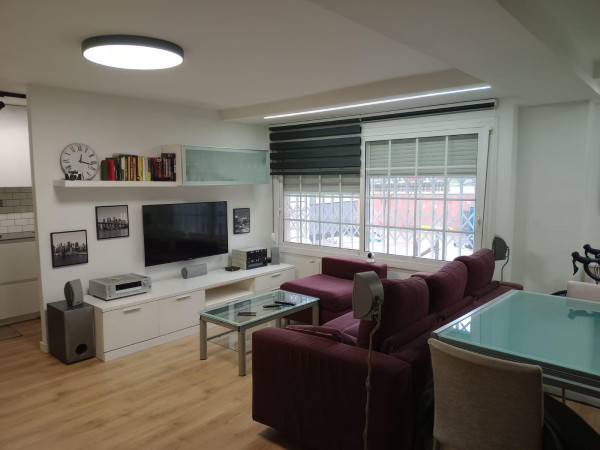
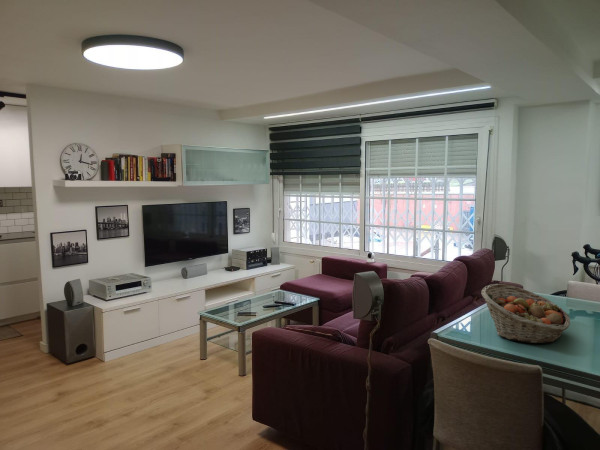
+ fruit basket (524, 312)
